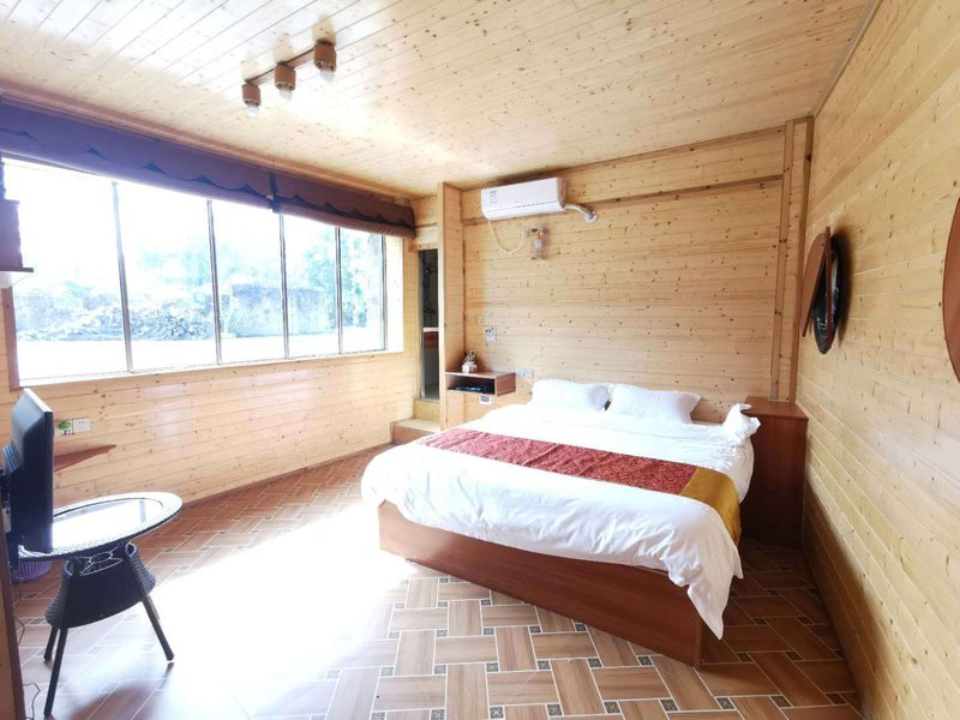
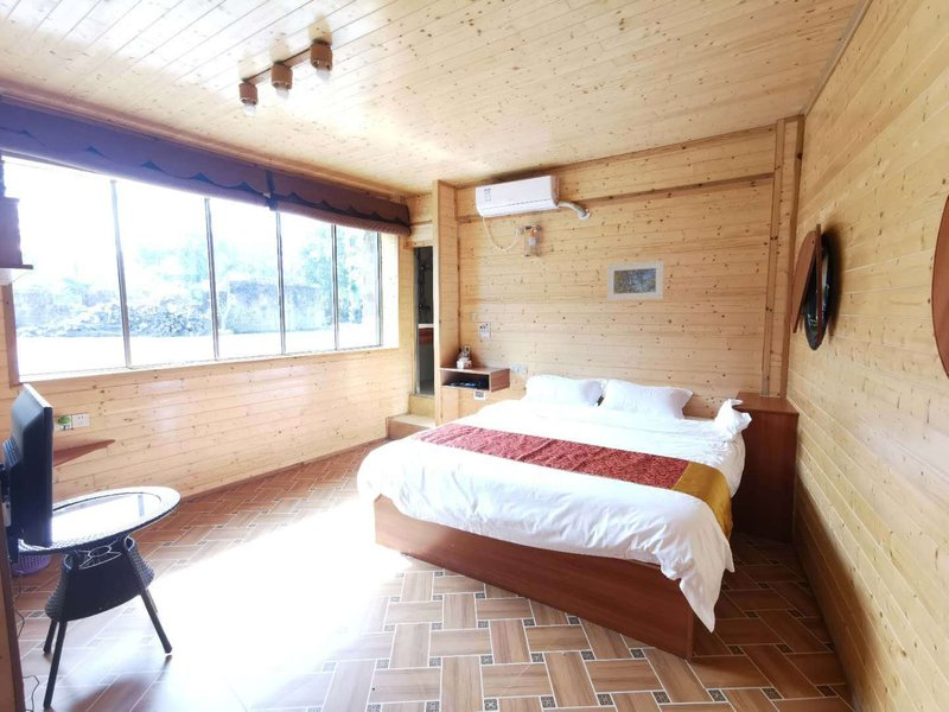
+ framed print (633, 281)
